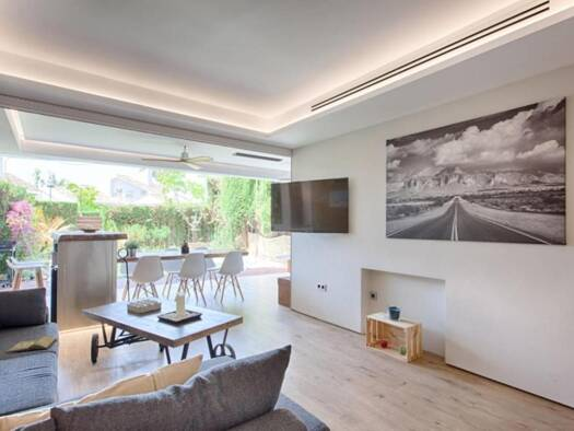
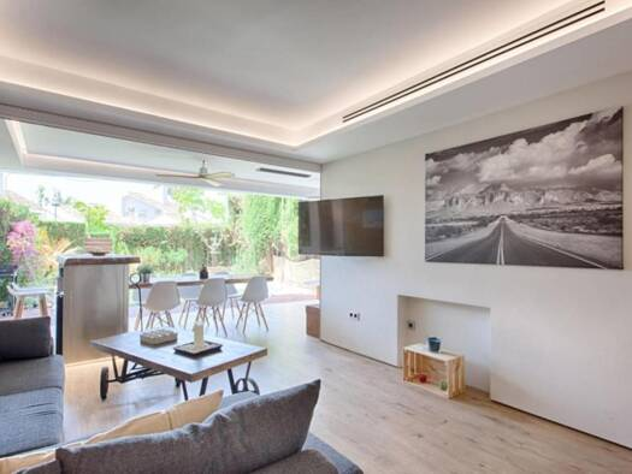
- hardback book (32, 343)
